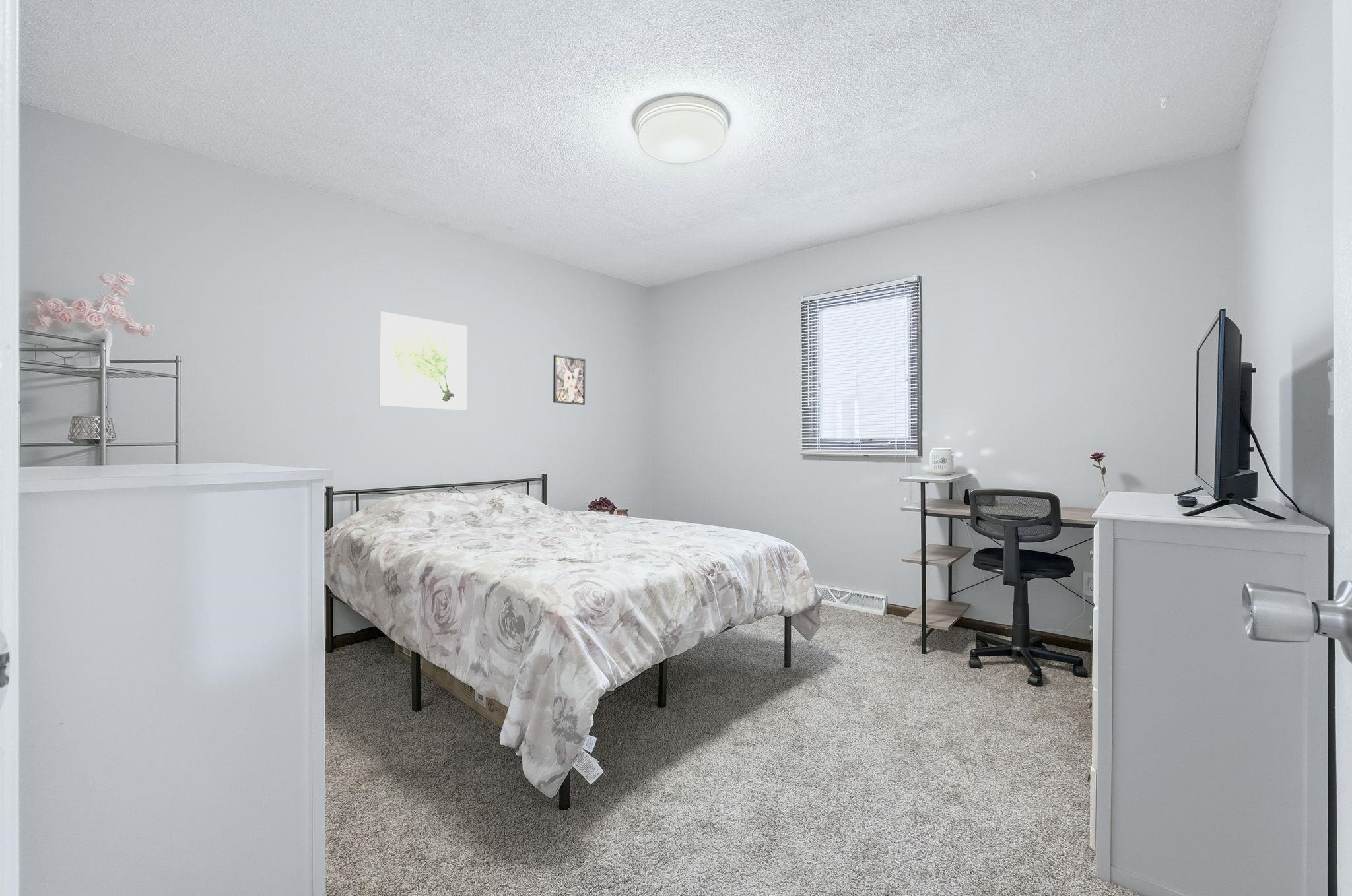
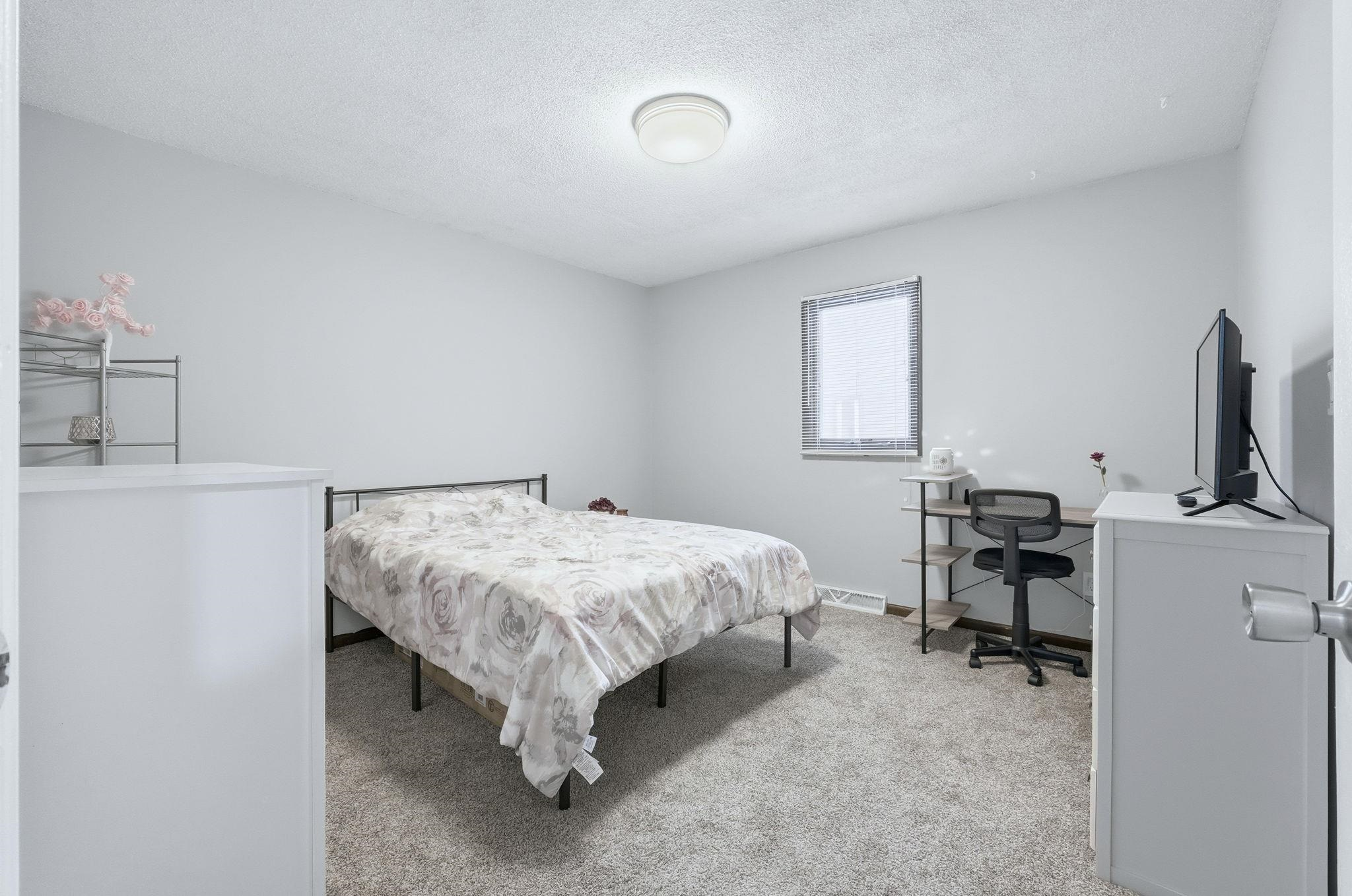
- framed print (569, 380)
- wall art (425, 364)
